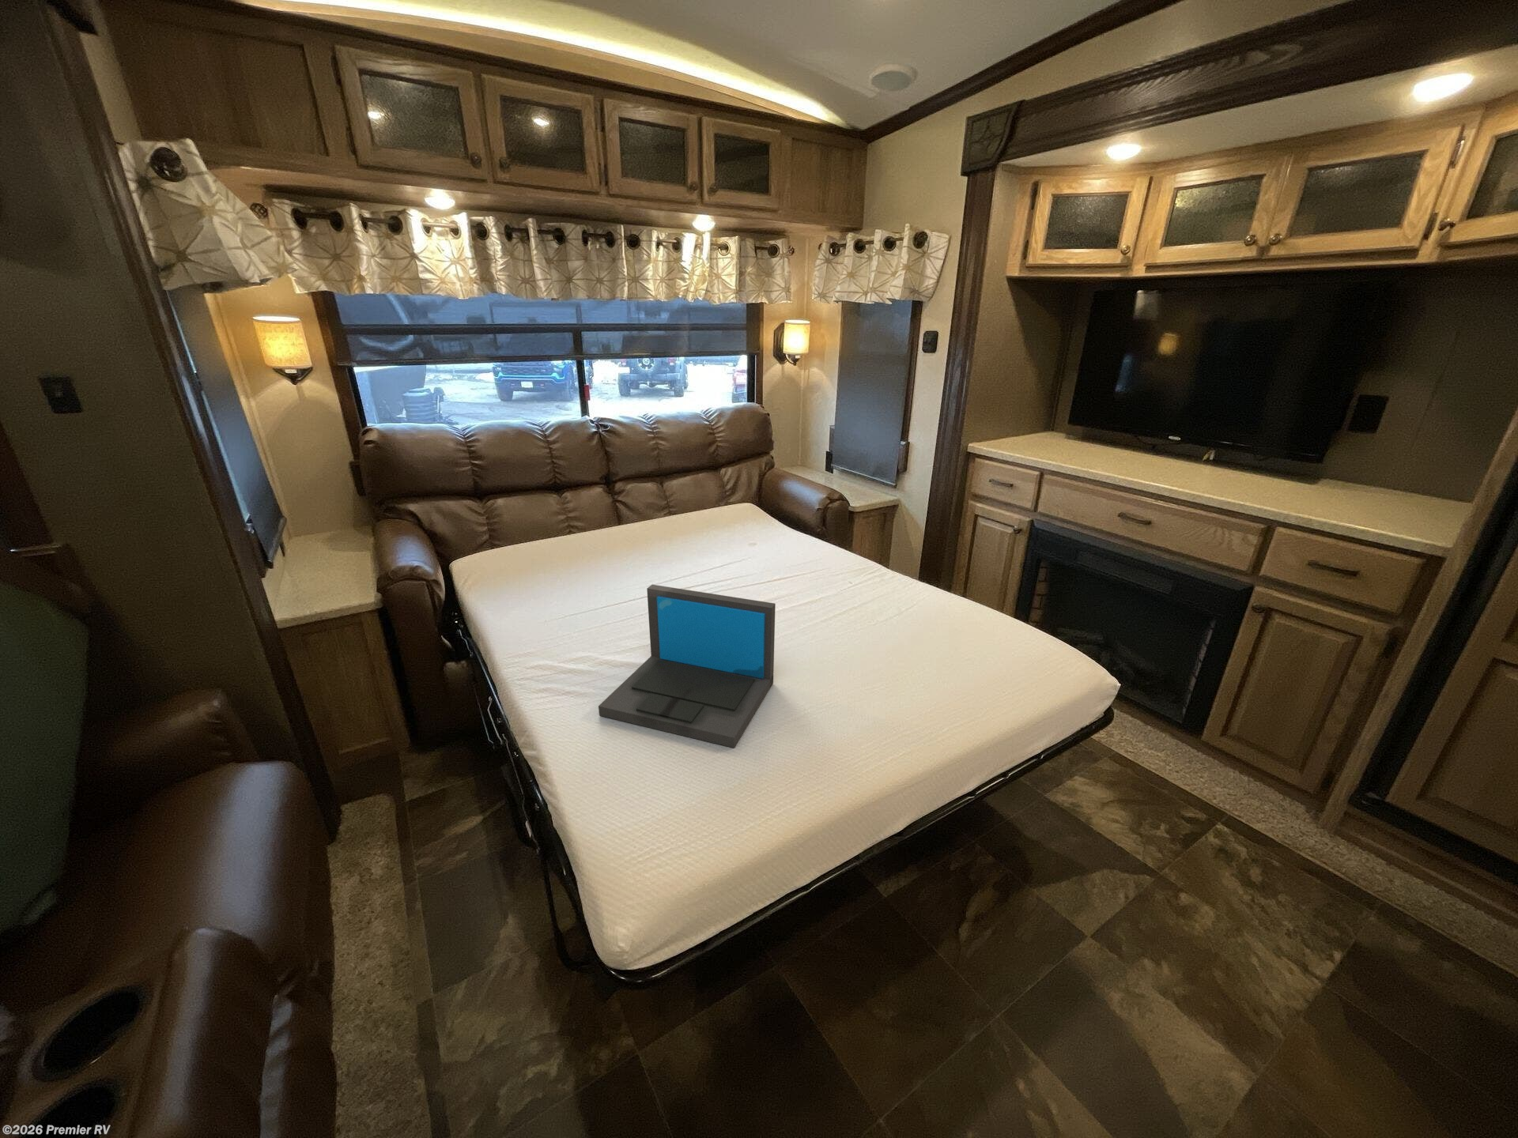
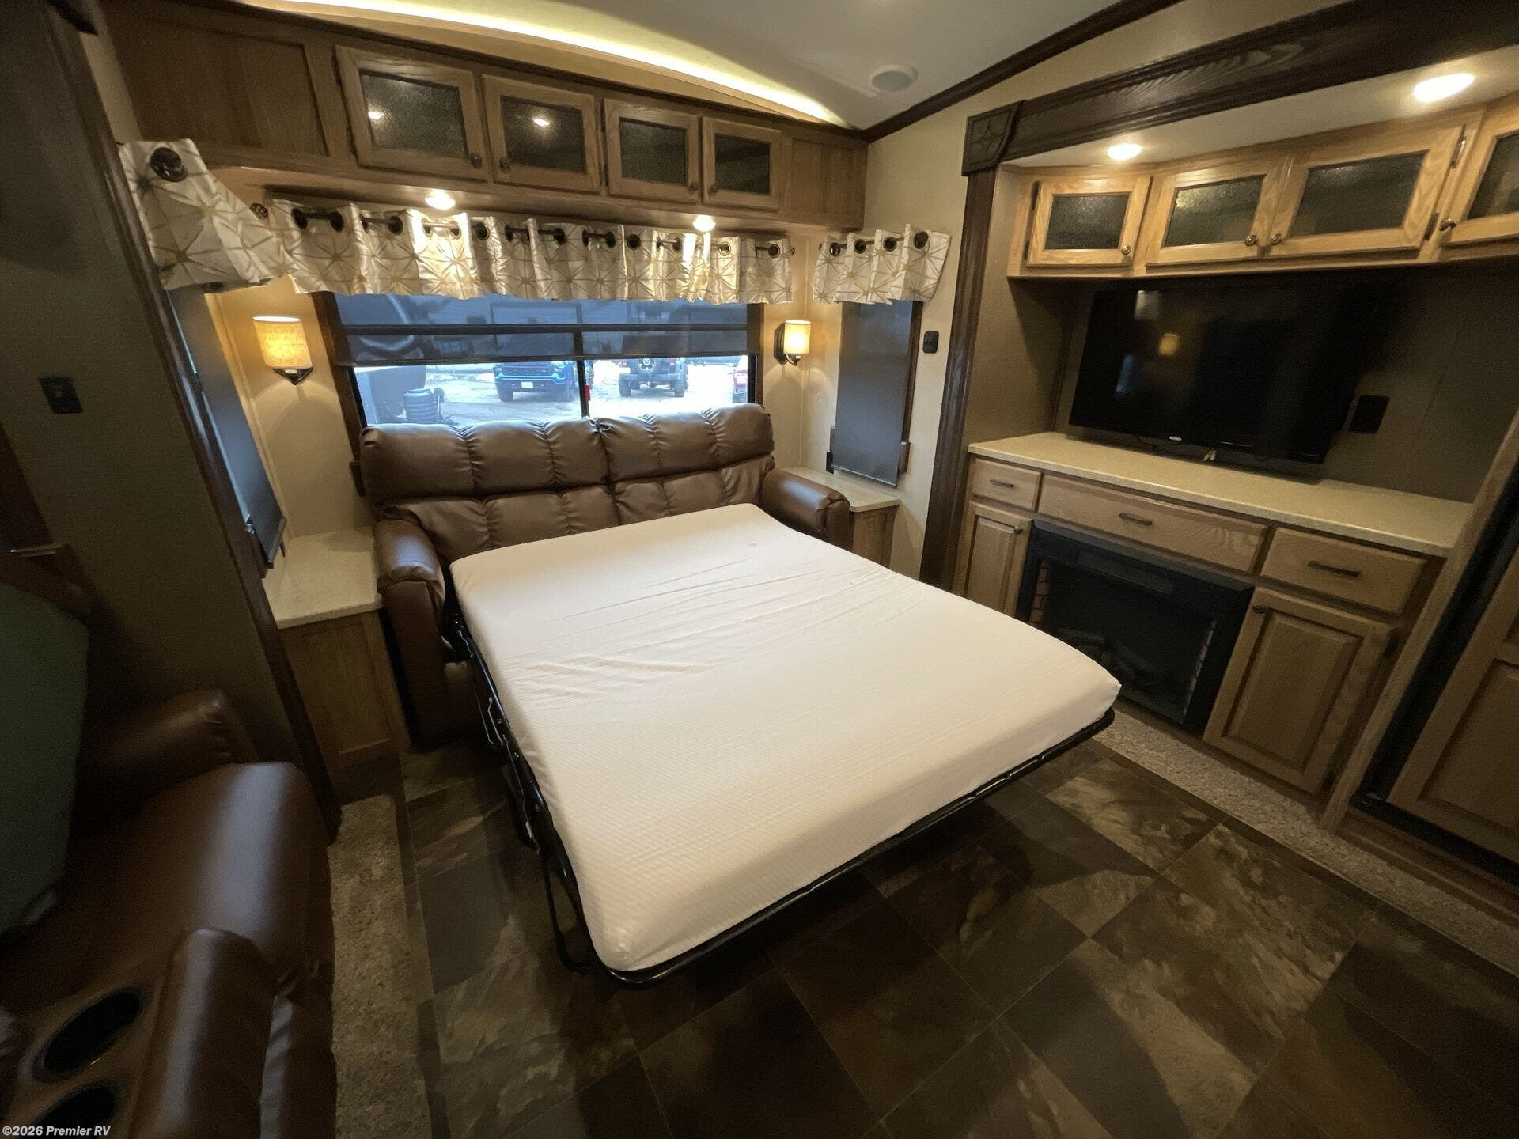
- laptop (688, 657)
